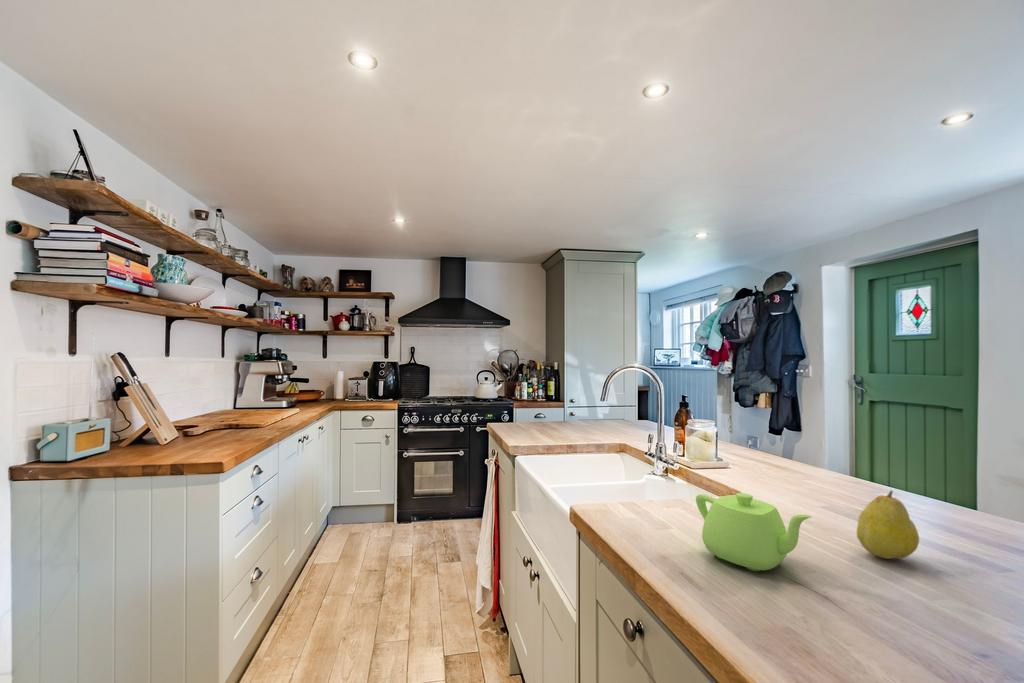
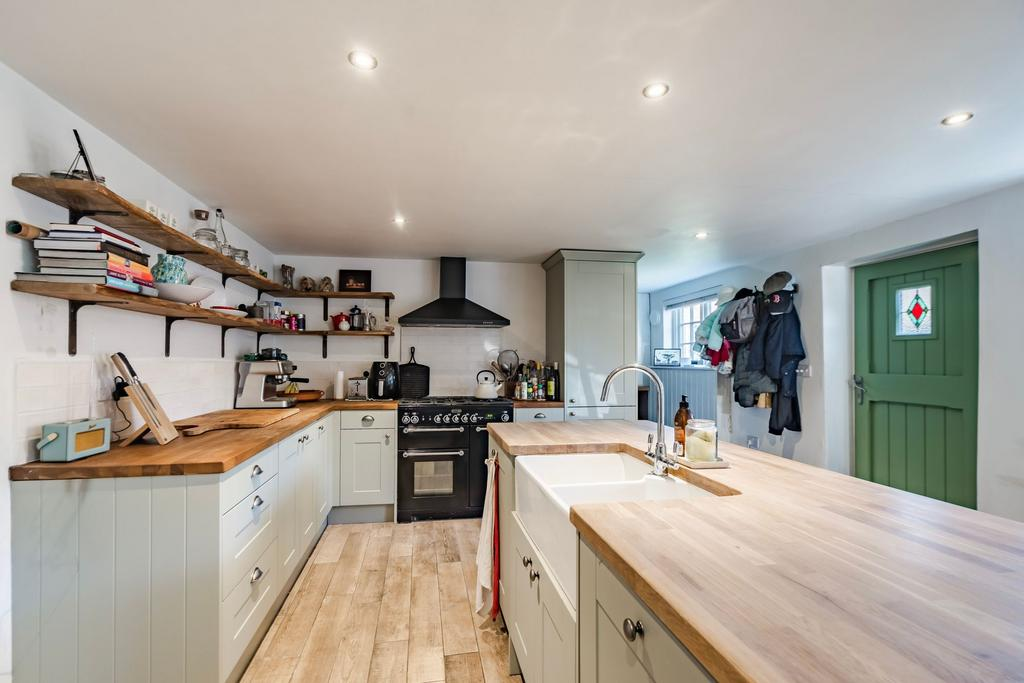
- teapot (748, 527)
- fruit (887, 524)
